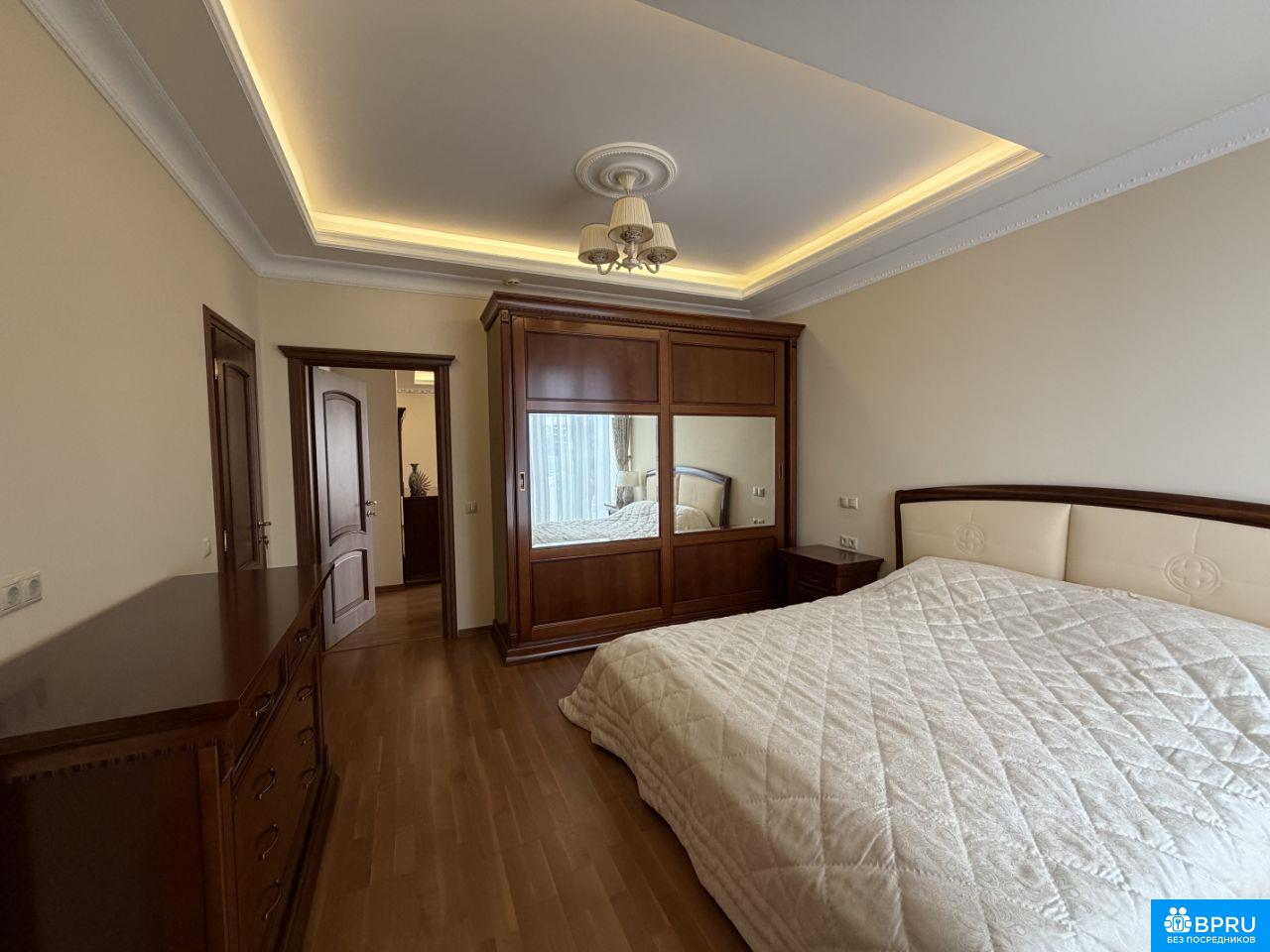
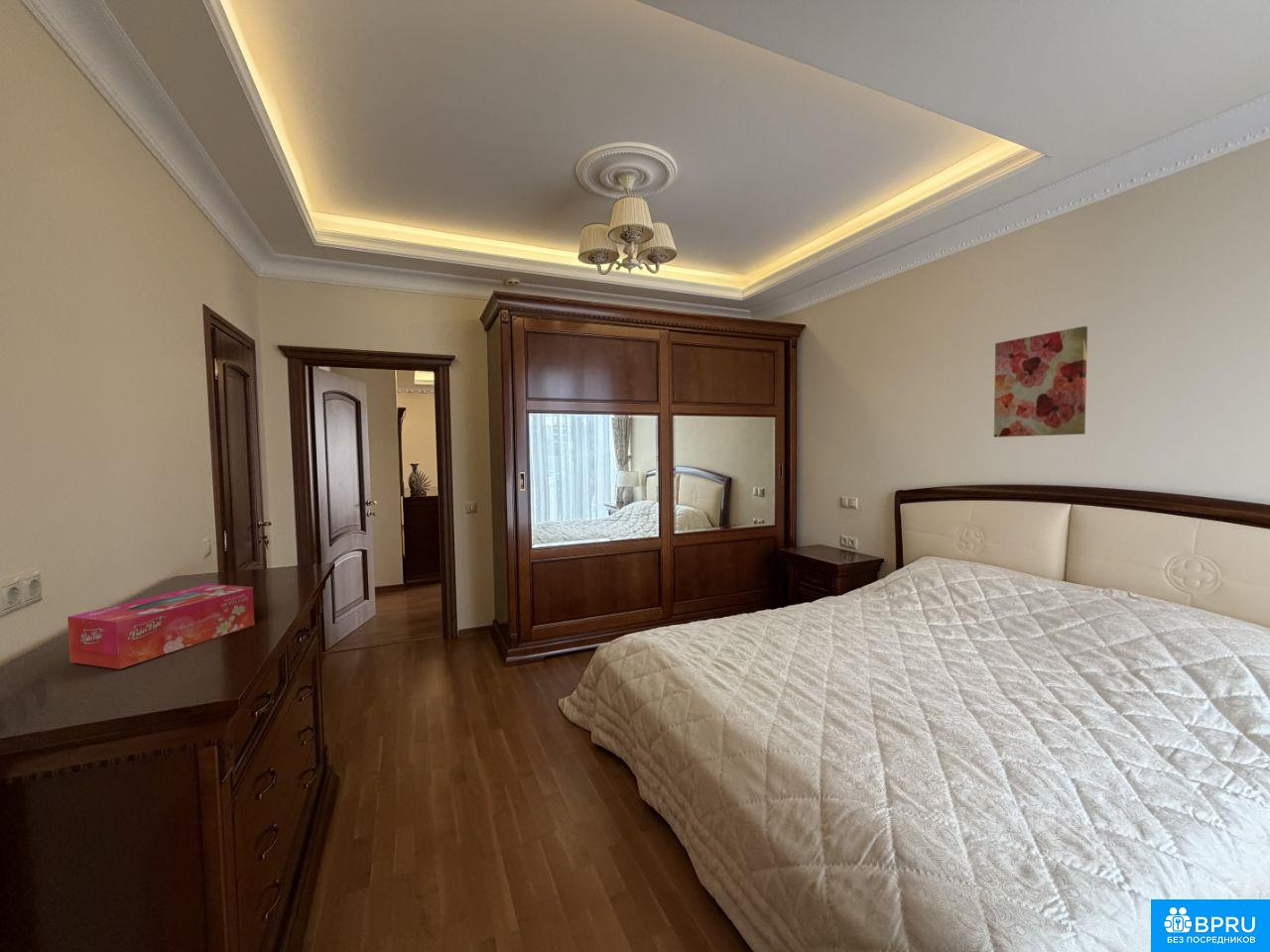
+ tissue box (170, 621)
+ wall art (1037, 386)
